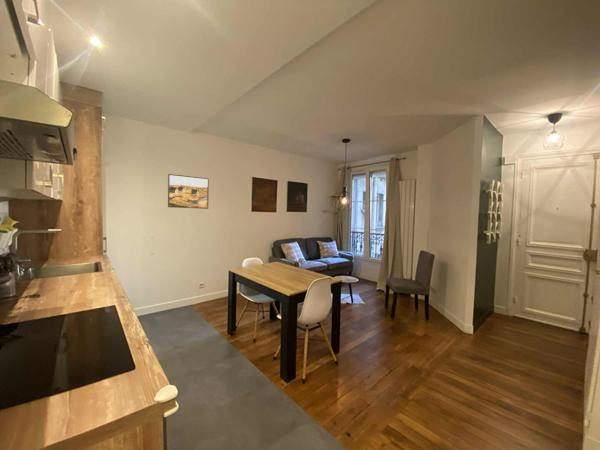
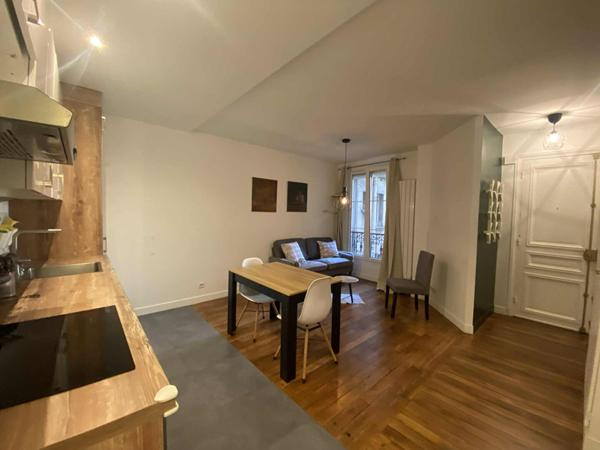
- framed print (189, 192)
